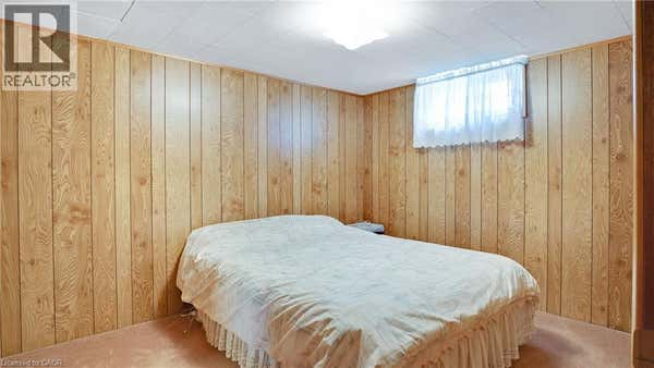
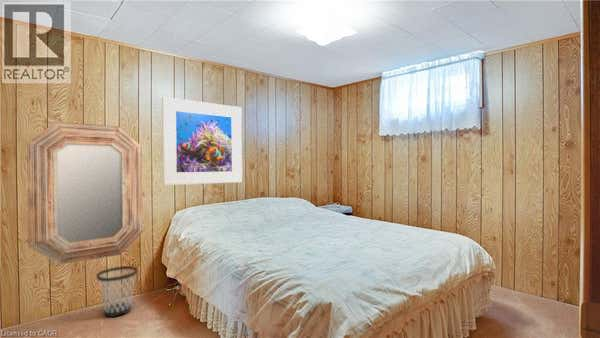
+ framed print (205, 143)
+ home mirror (90, 191)
+ wastebasket (117, 291)
